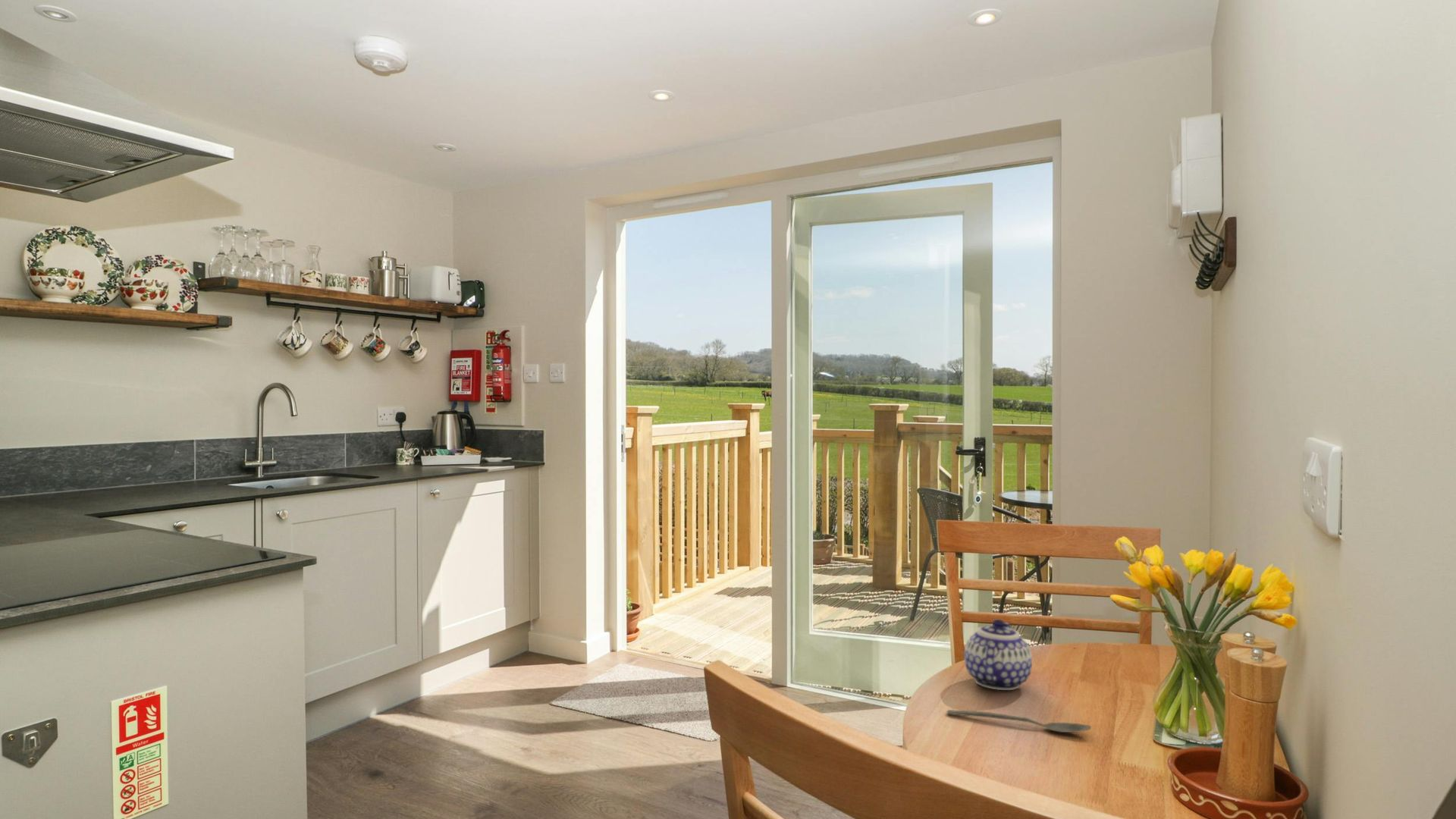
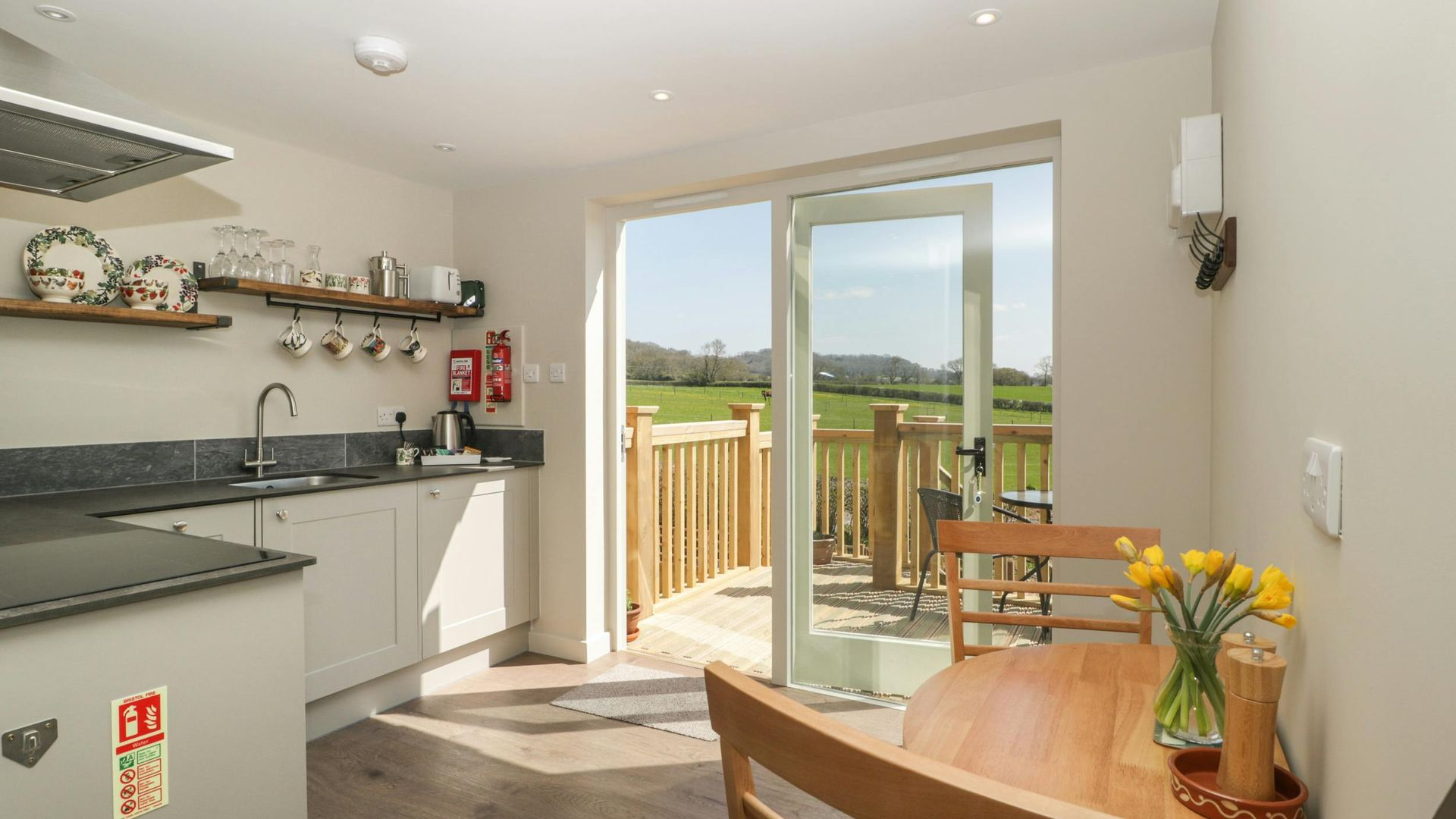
- teapot (997, 651)
- spoon (1016, 719)
